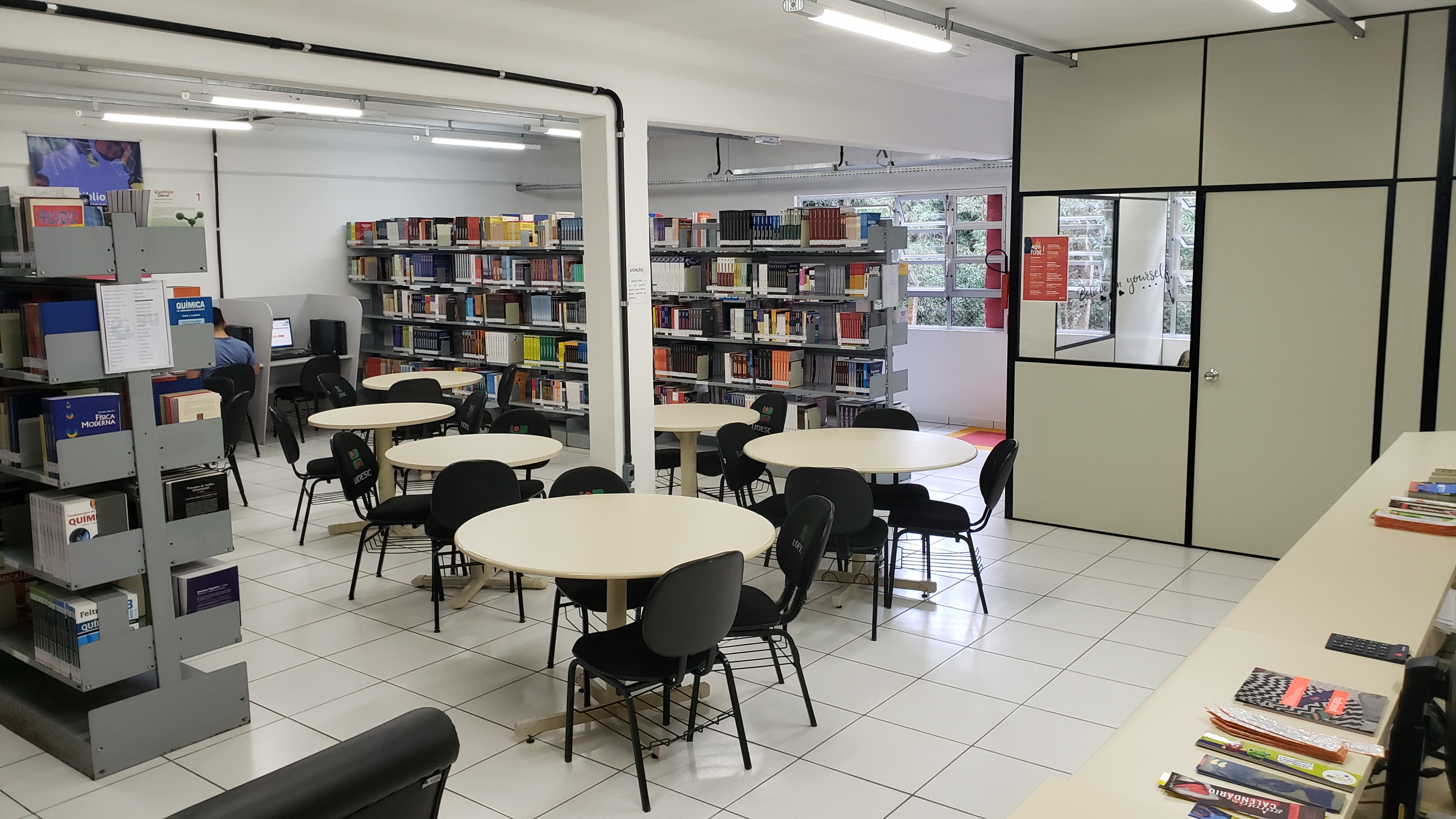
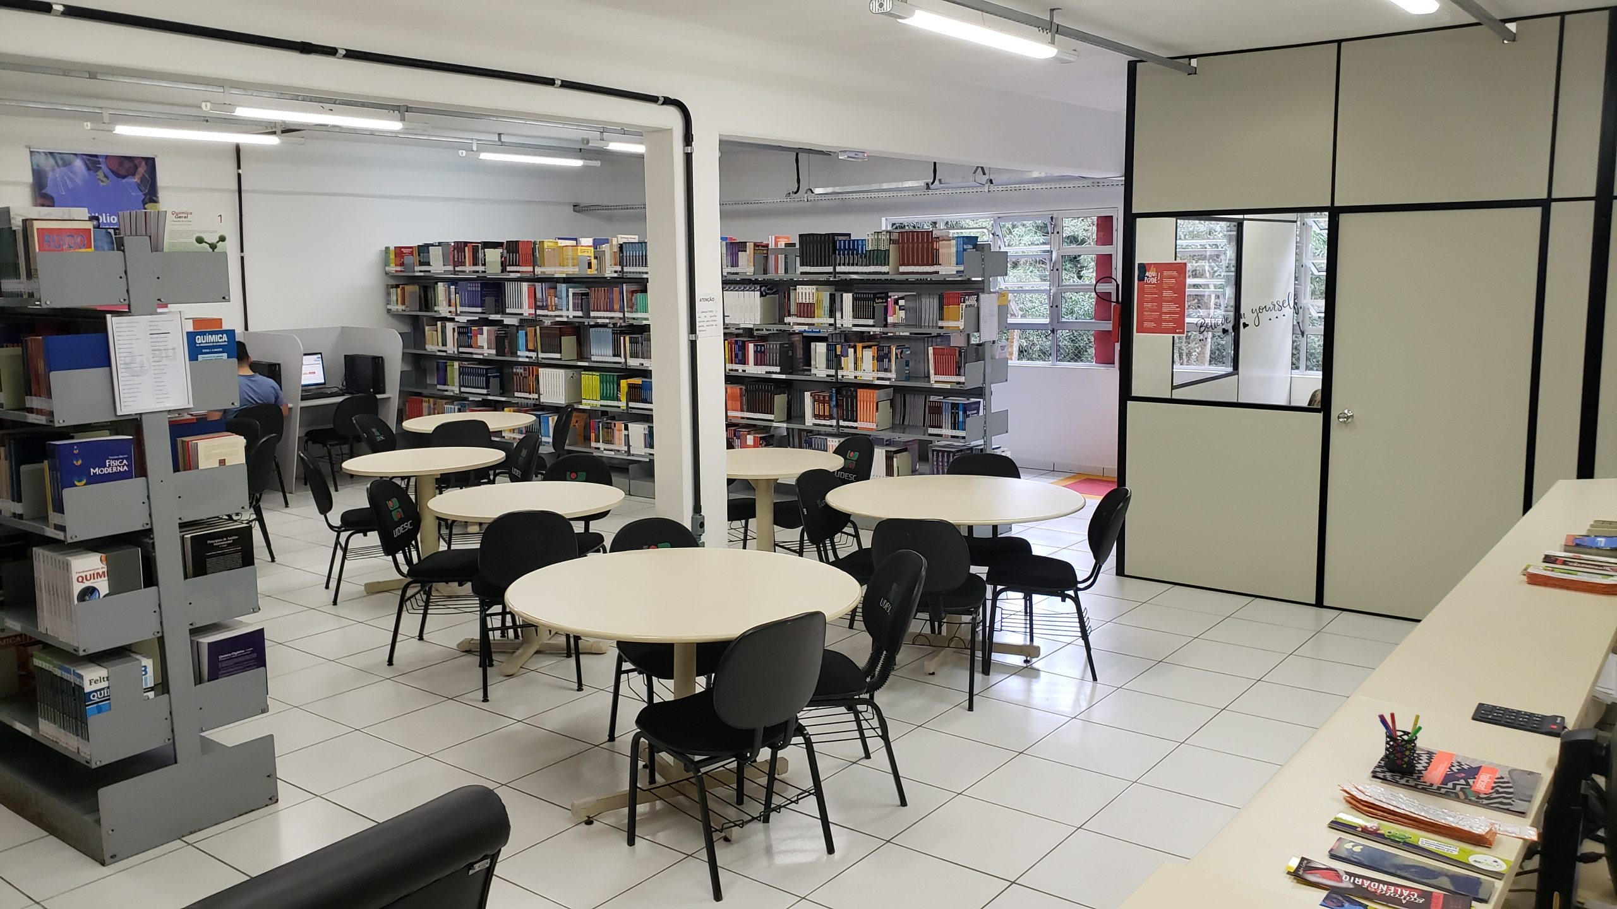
+ pen holder (1403, 740)
